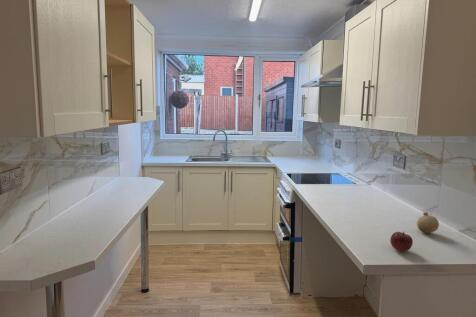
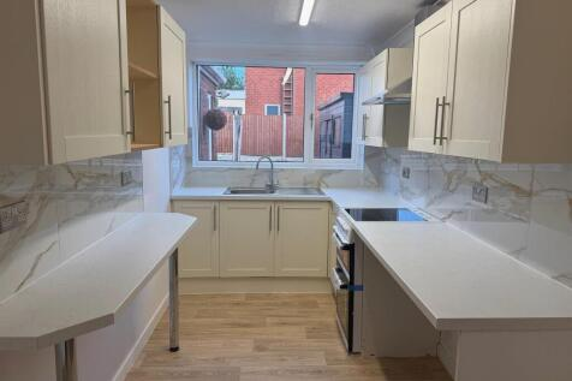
- fruit (427, 223)
- fruit (401, 240)
